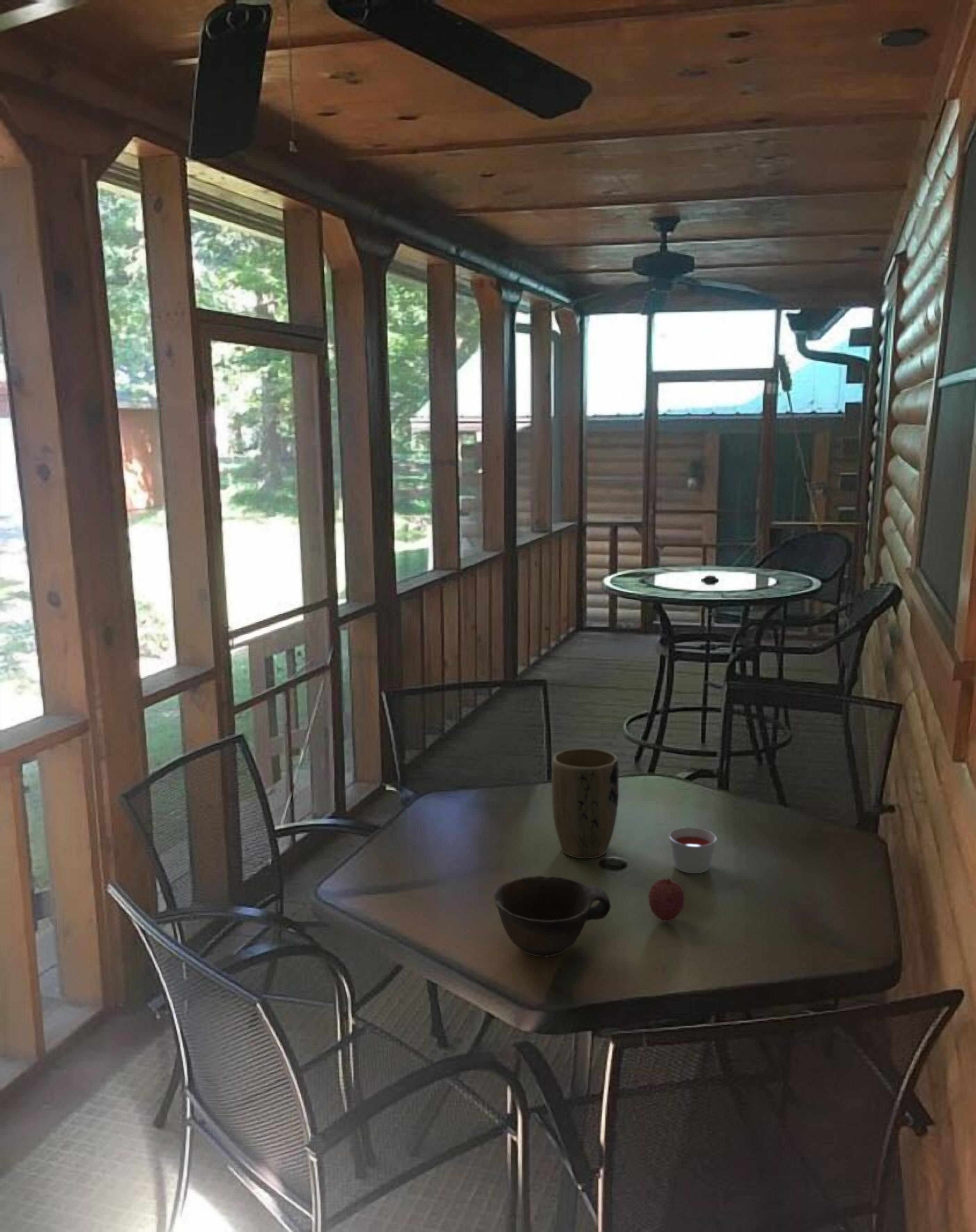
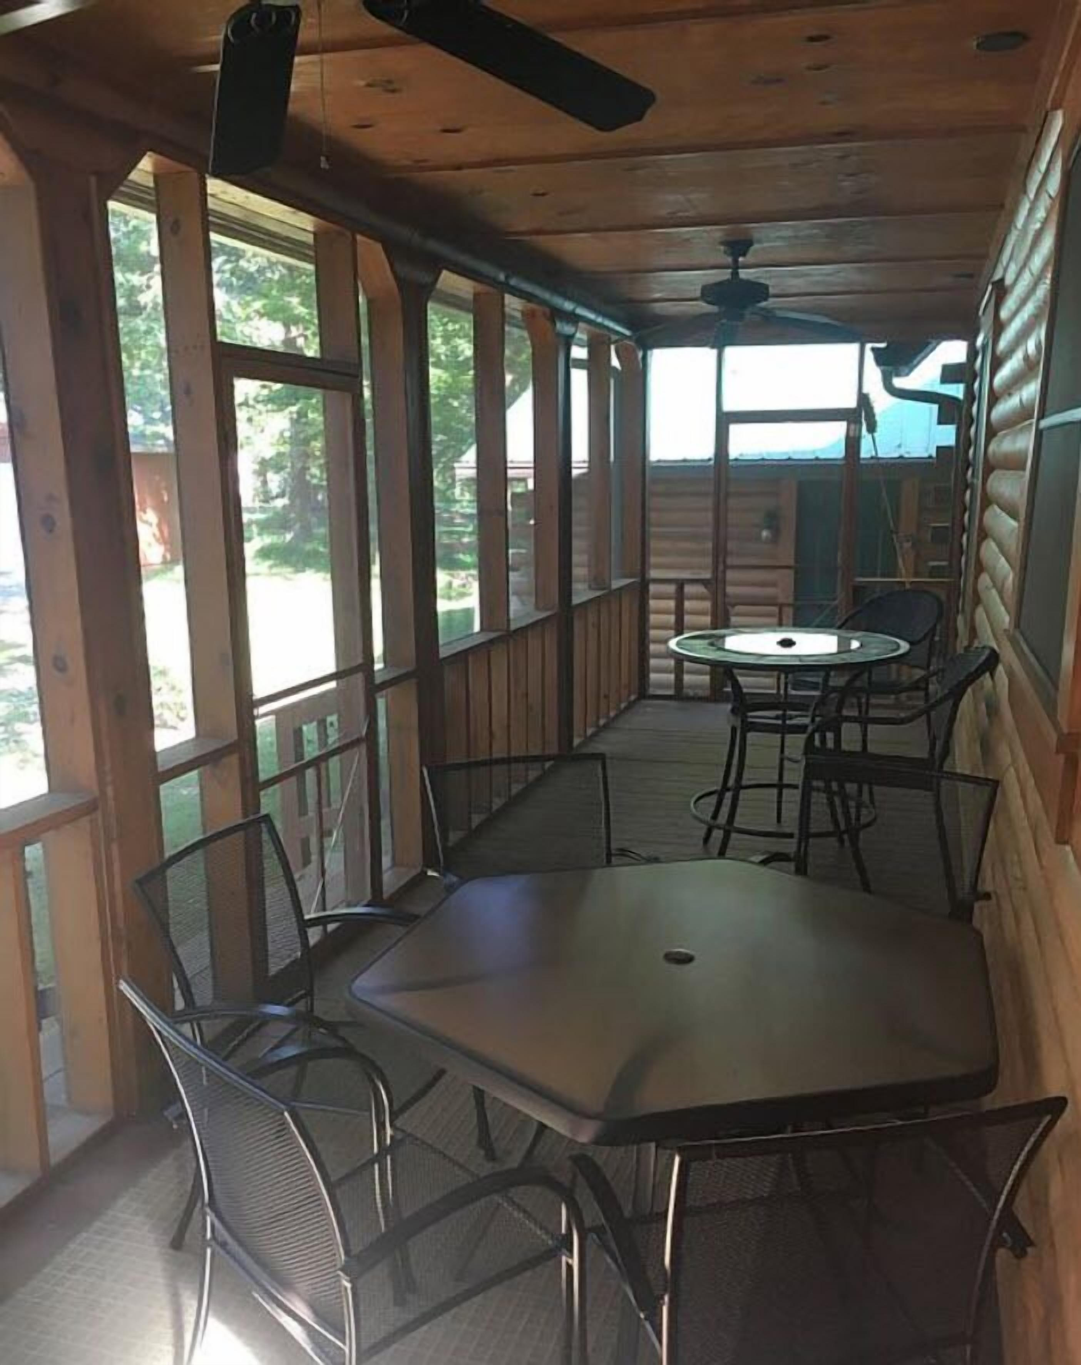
- candle (692, 851)
- bowl (551, 919)
- plant pot (585, 804)
- fruit (666, 899)
